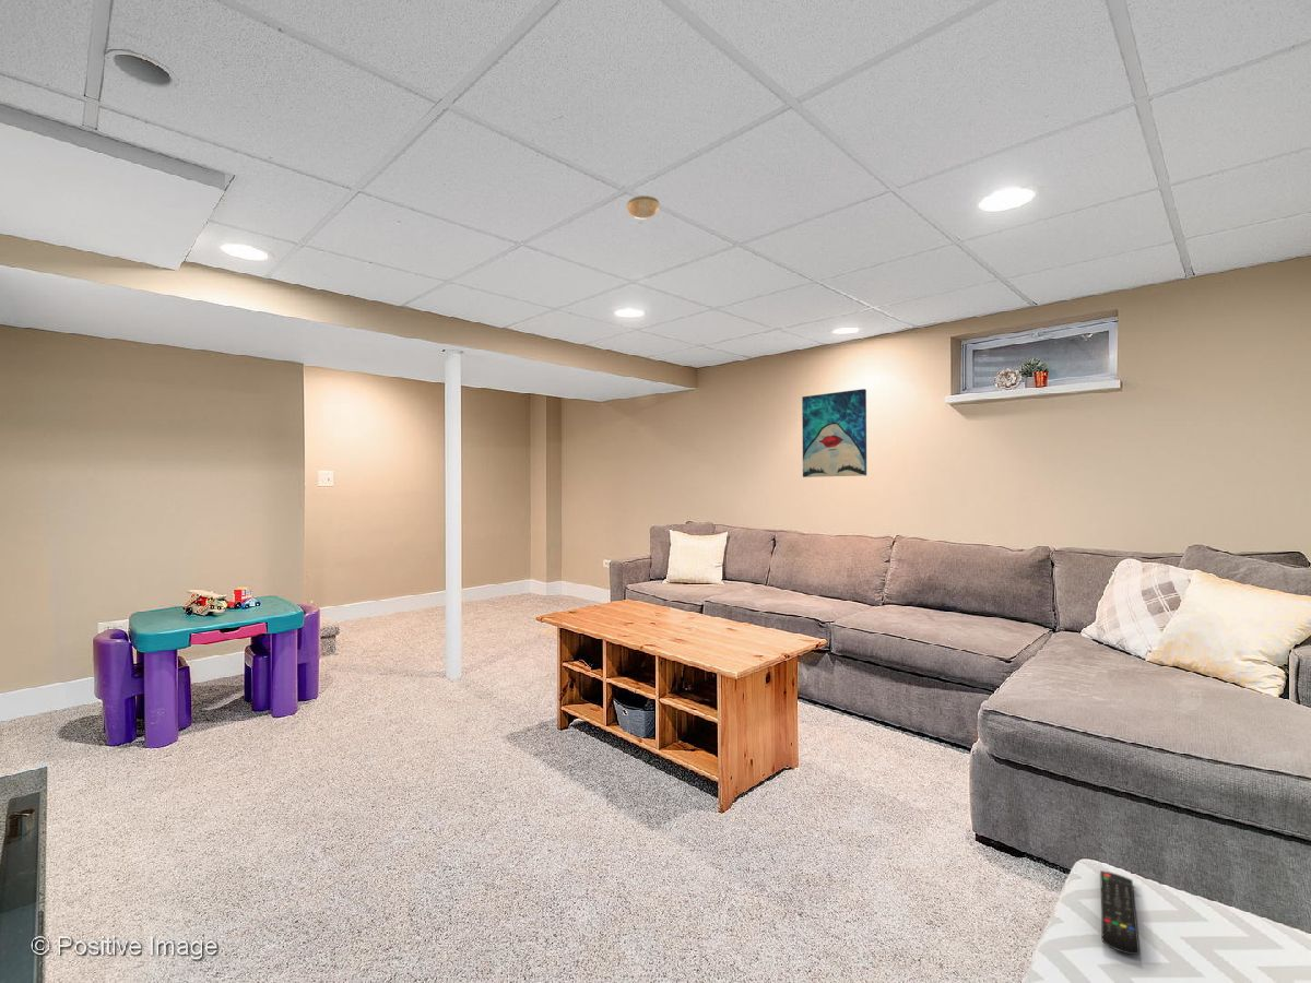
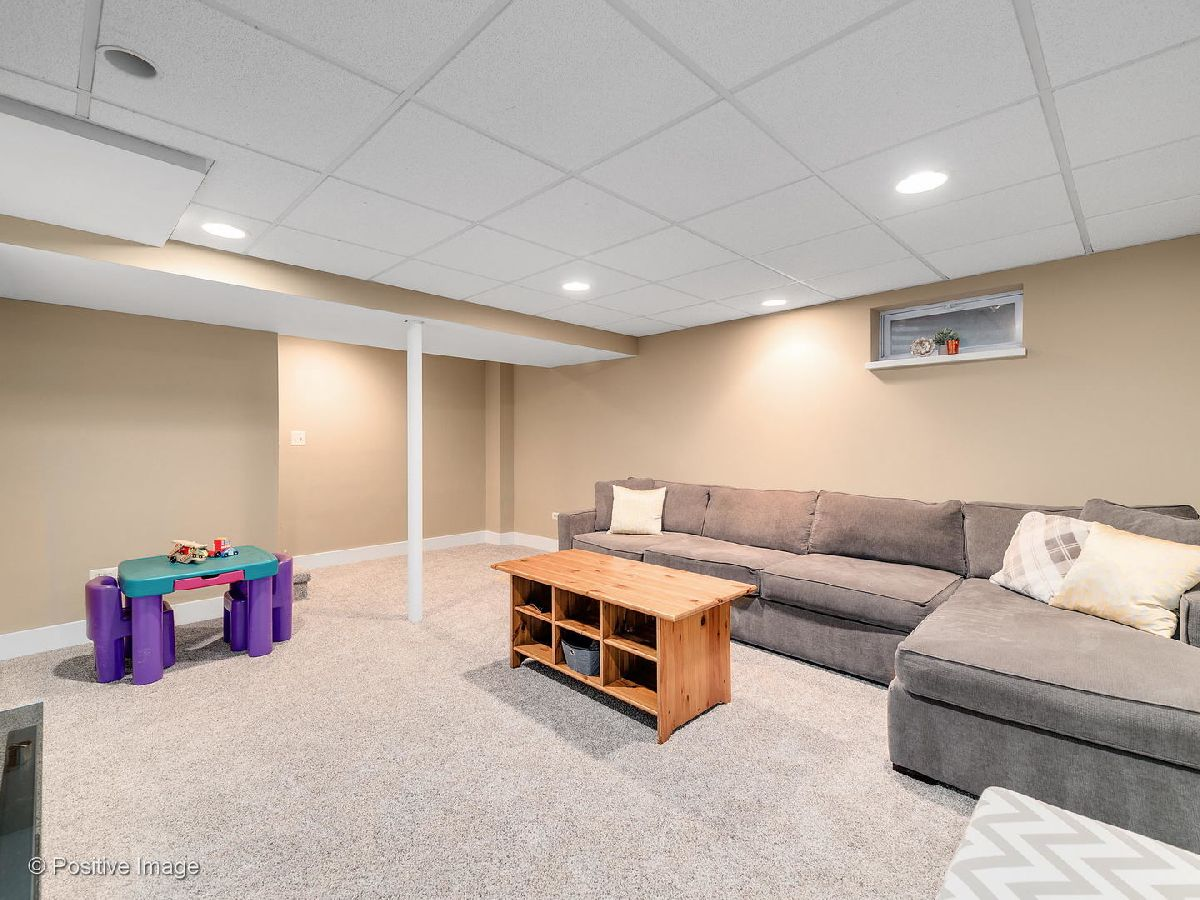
- smoke detector (642, 206)
- wall art (832, 435)
- remote control (1118, 909)
